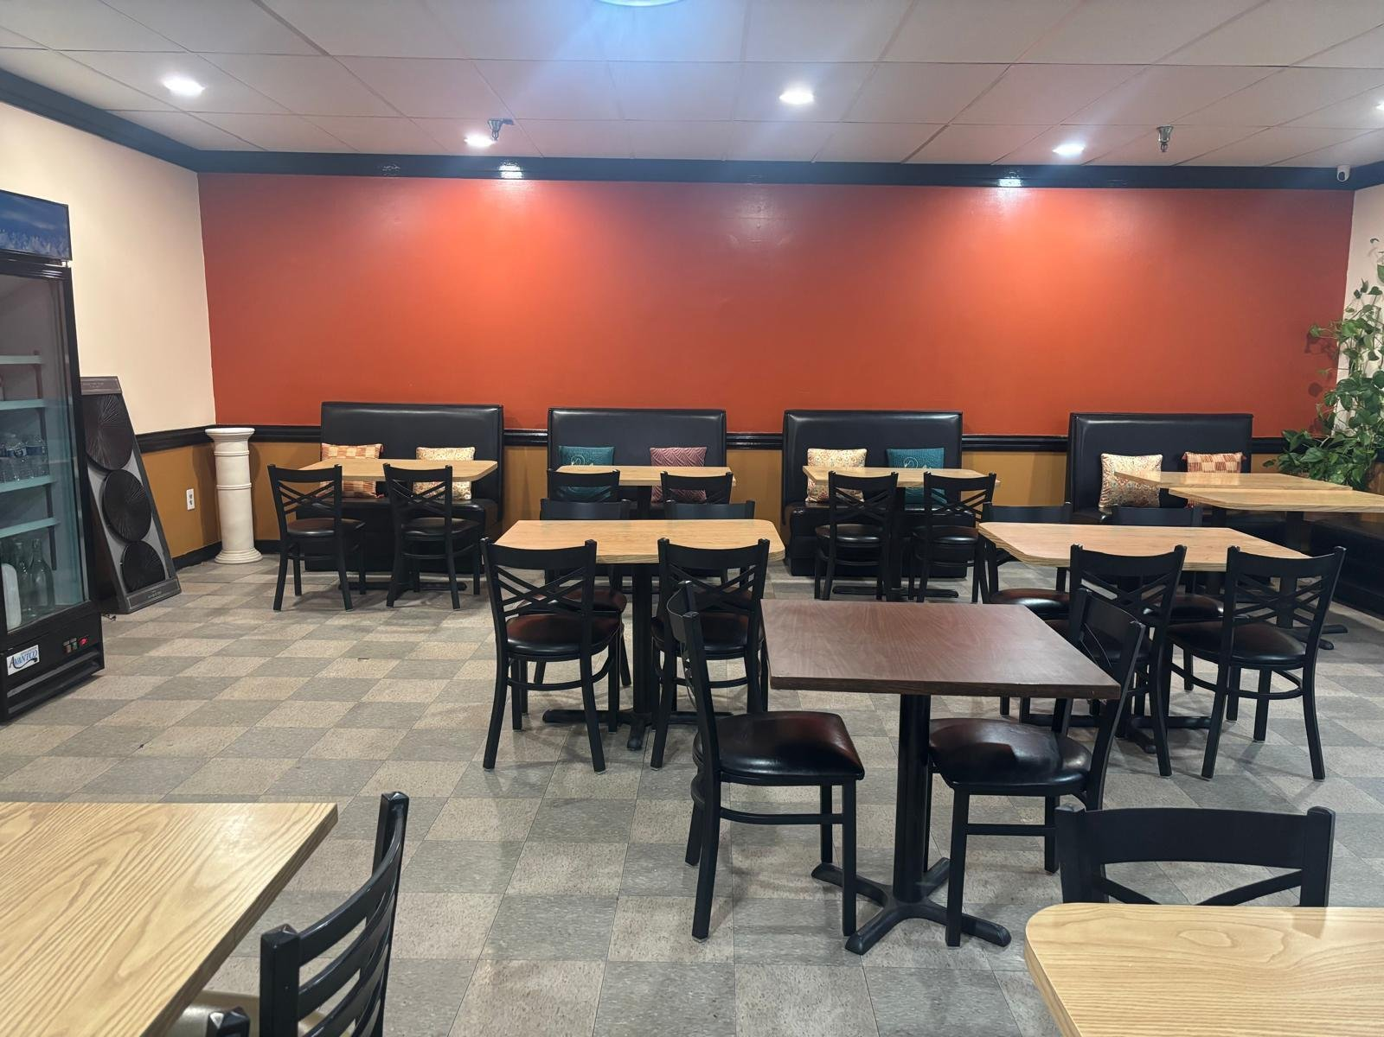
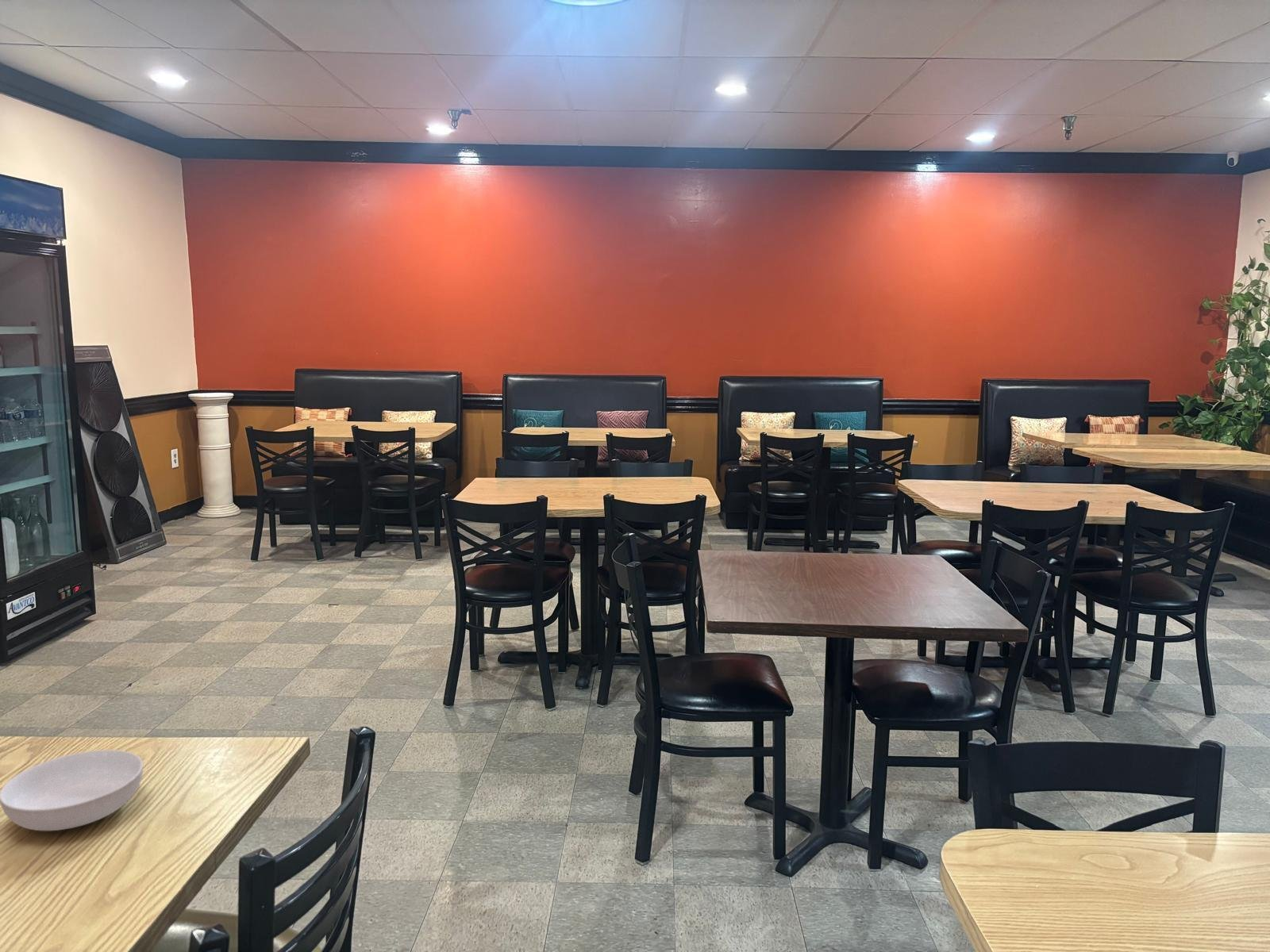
+ serving bowl (75, 795)
